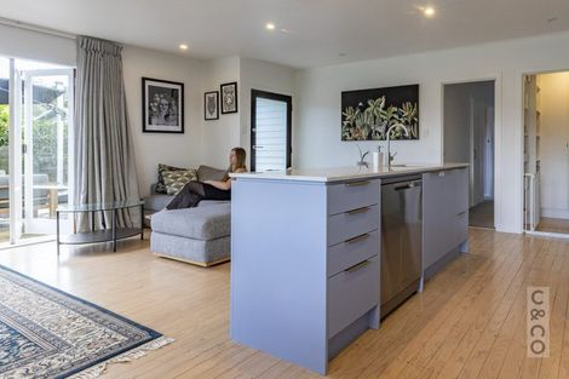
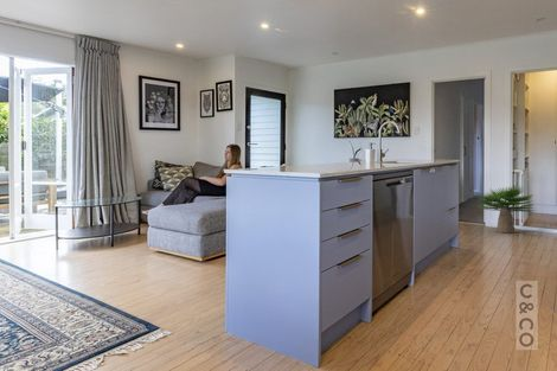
+ potted plant (505, 207)
